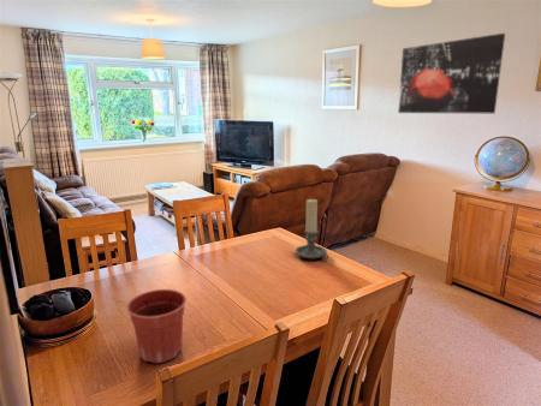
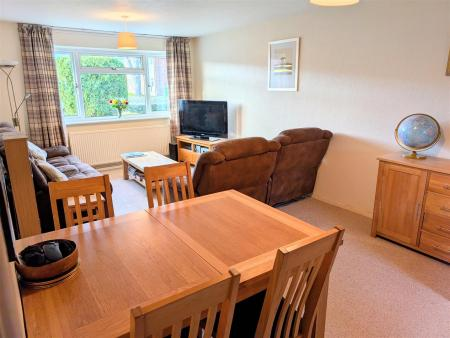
- wall art (445, 78)
- flower pot (159, 327)
- candle holder (313, 228)
